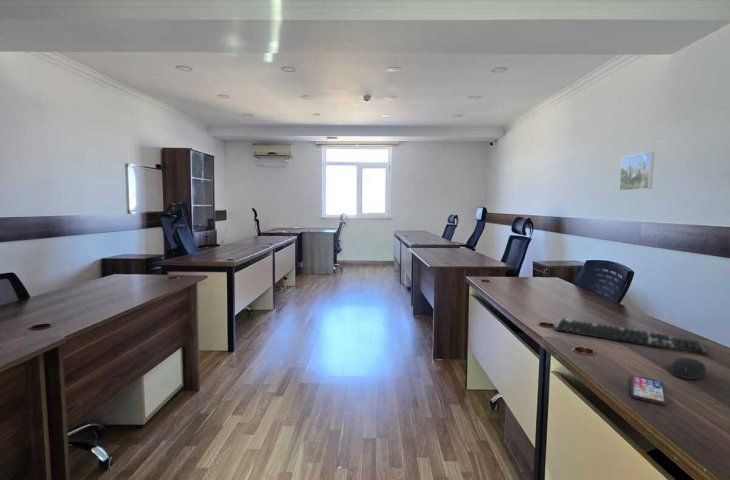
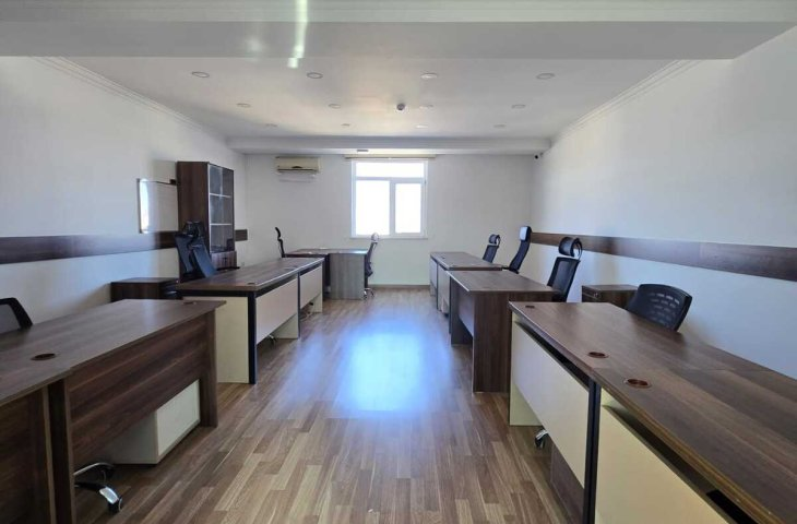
- smartphone (647, 389)
- keyboard (623, 334)
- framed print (635, 172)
- computer mouse (688, 367)
